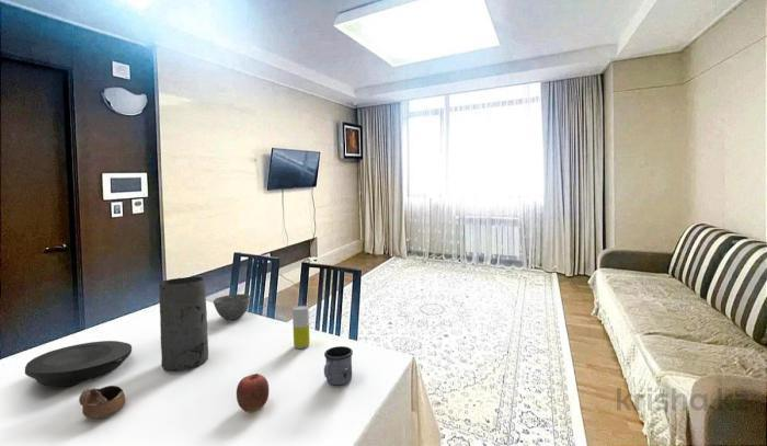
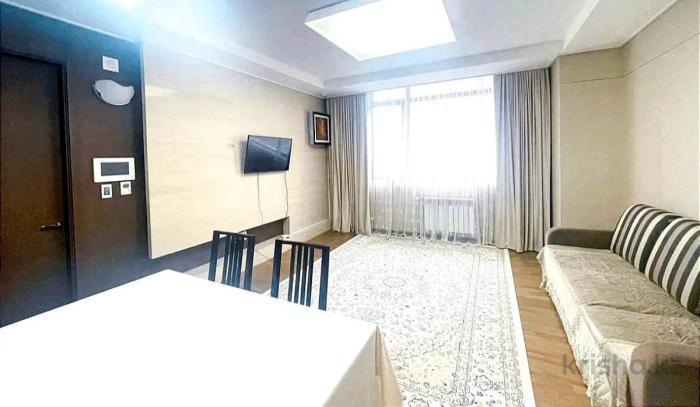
- apple (252, 390)
- cup (99, 398)
- bowl (232, 308)
- plate (83, 363)
- beverage can (300, 327)
- mug (336, 367)
- vase (183, 321)
